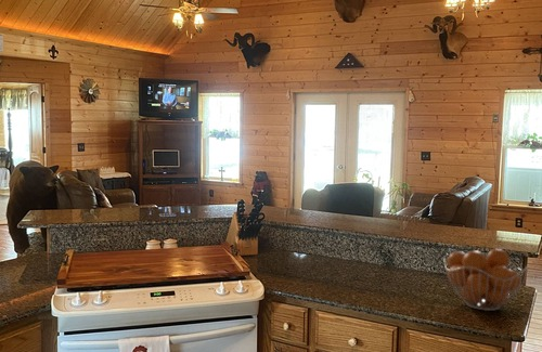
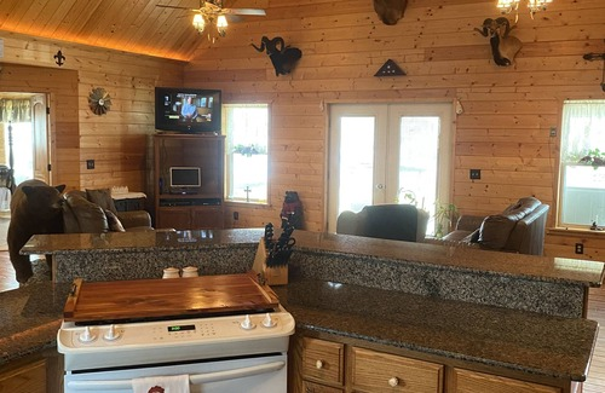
- fruit basket (483, 277)
